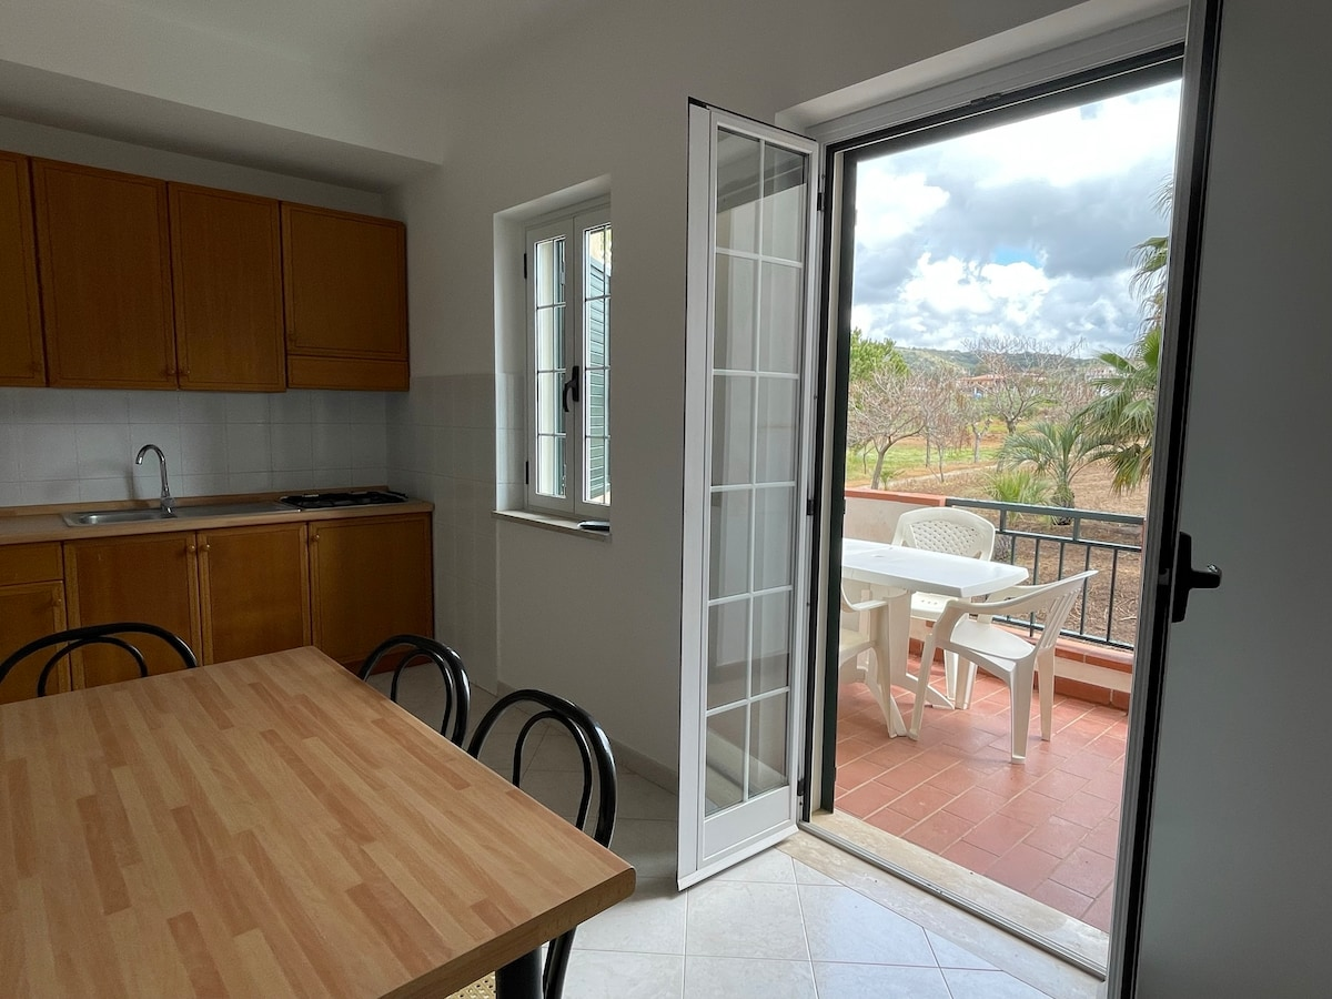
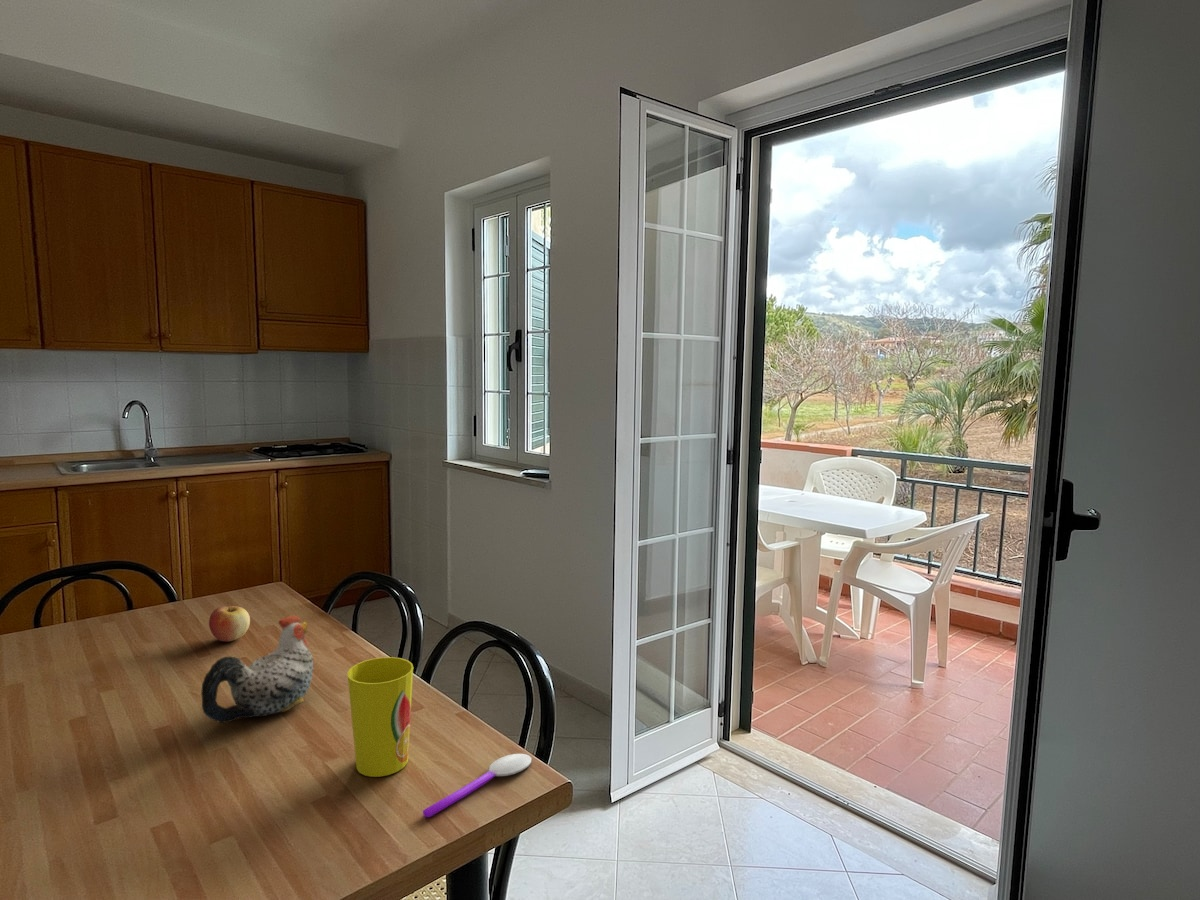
+ cup (381, 716)
+ spoon (480, 781)
+ chicken figurine (260, 670)
+ apple (229, 621)
